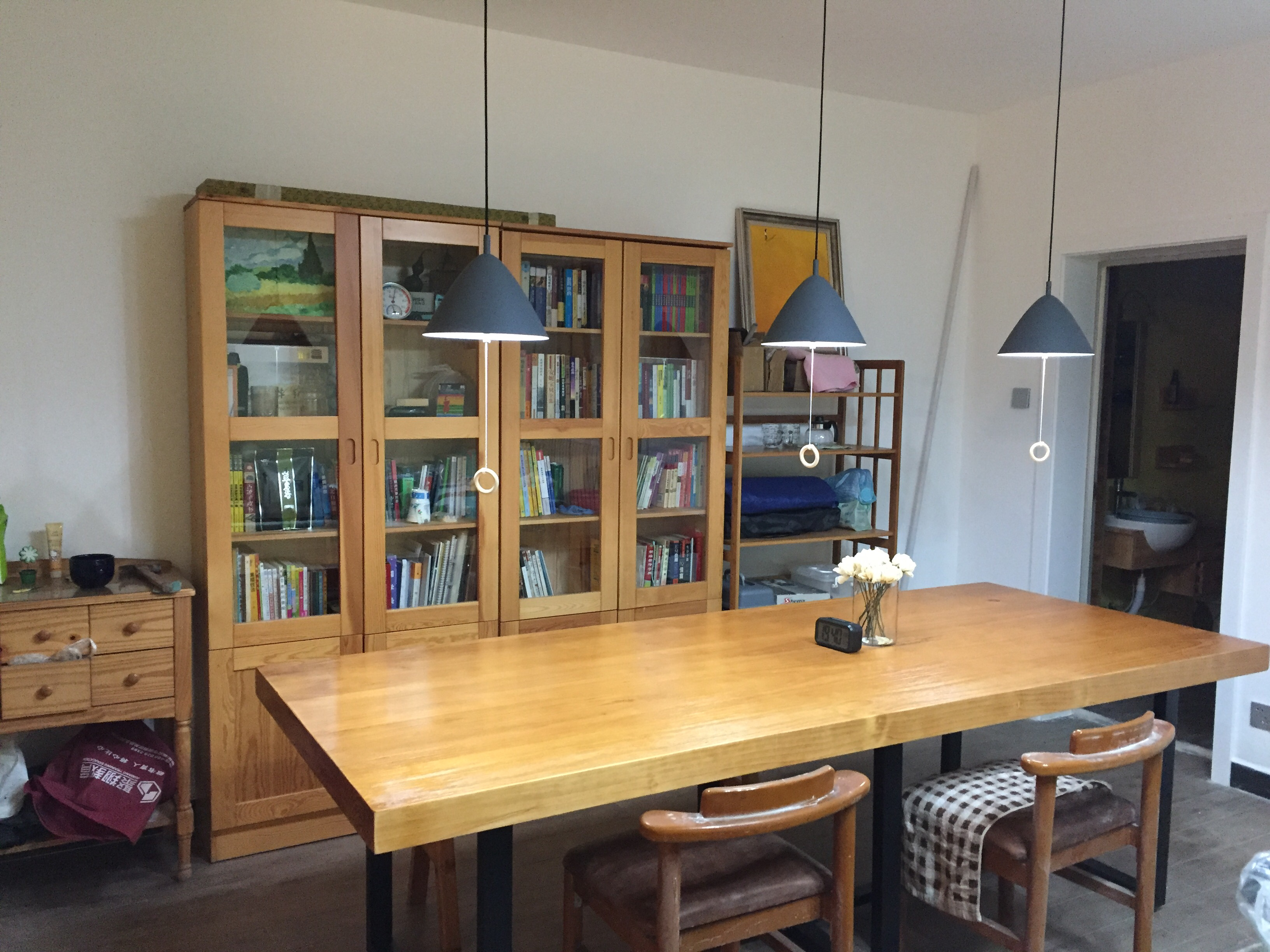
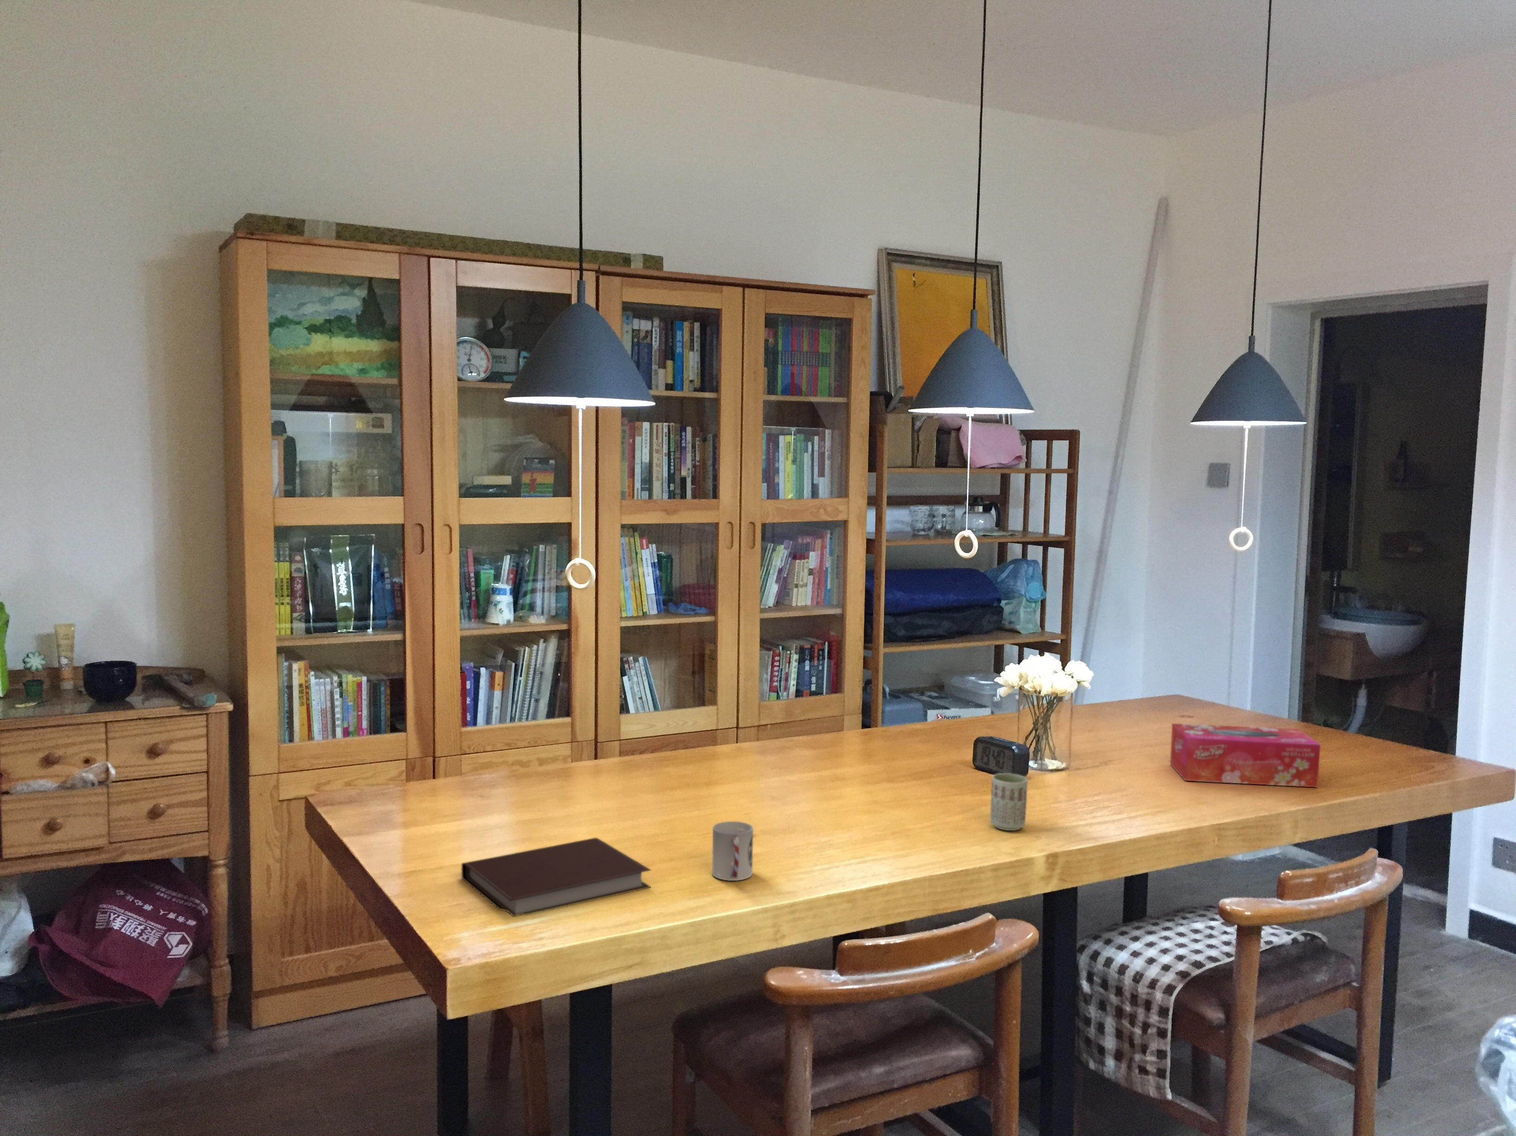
+ tissue box (1243, 754)
+ notebook (555, 875)
+ cup (1009, 802)
+ cup (733, 853)
